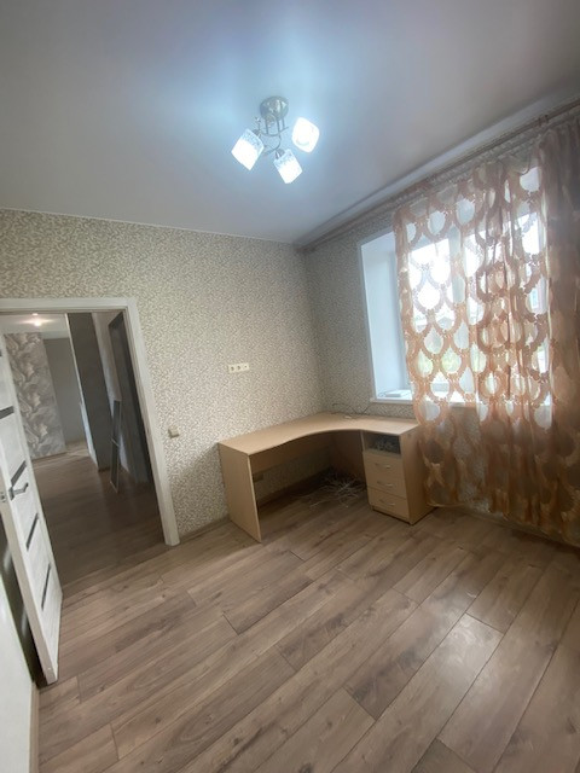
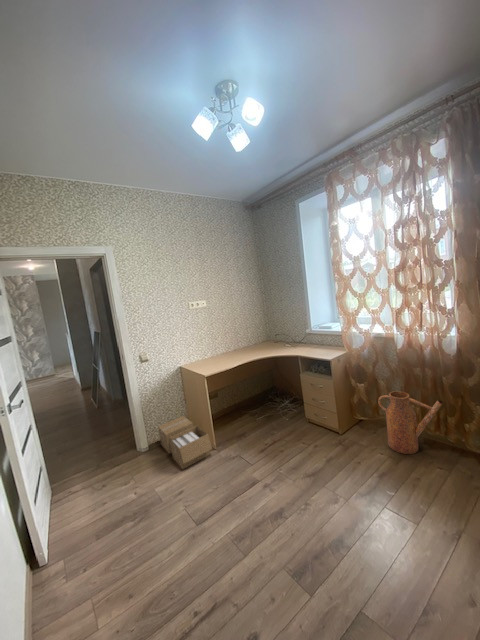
+ cardboard box (184, 440)
+ watering can (409, 422)
